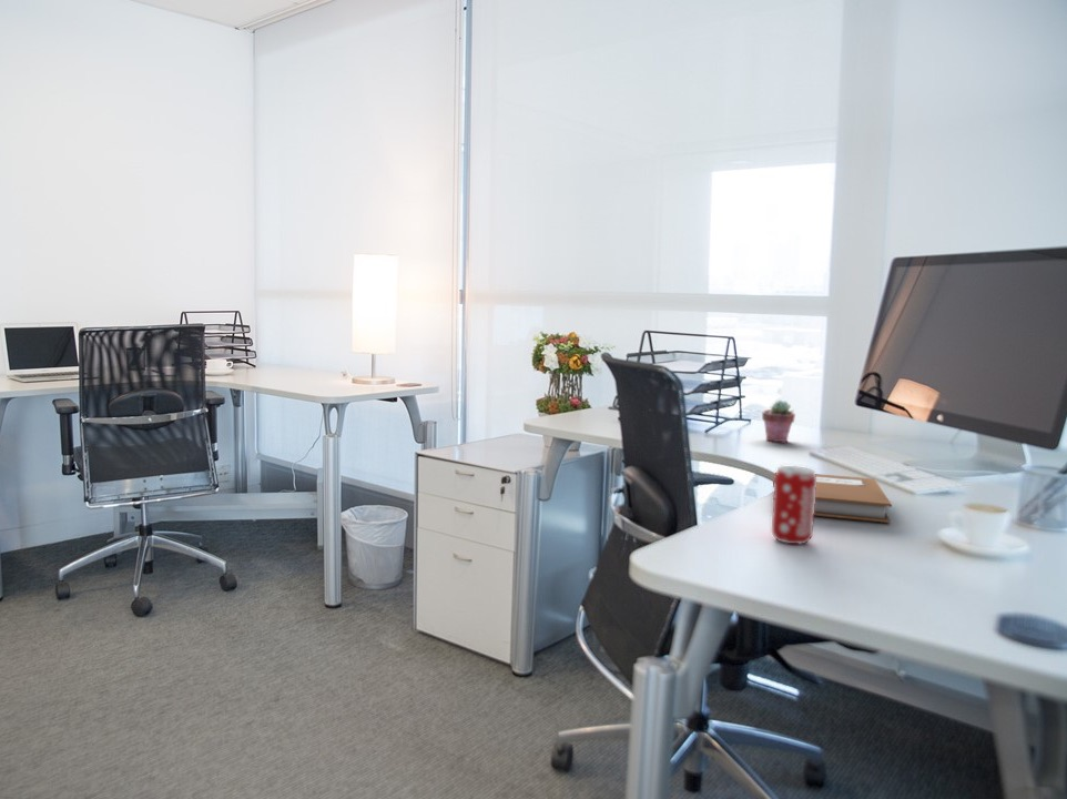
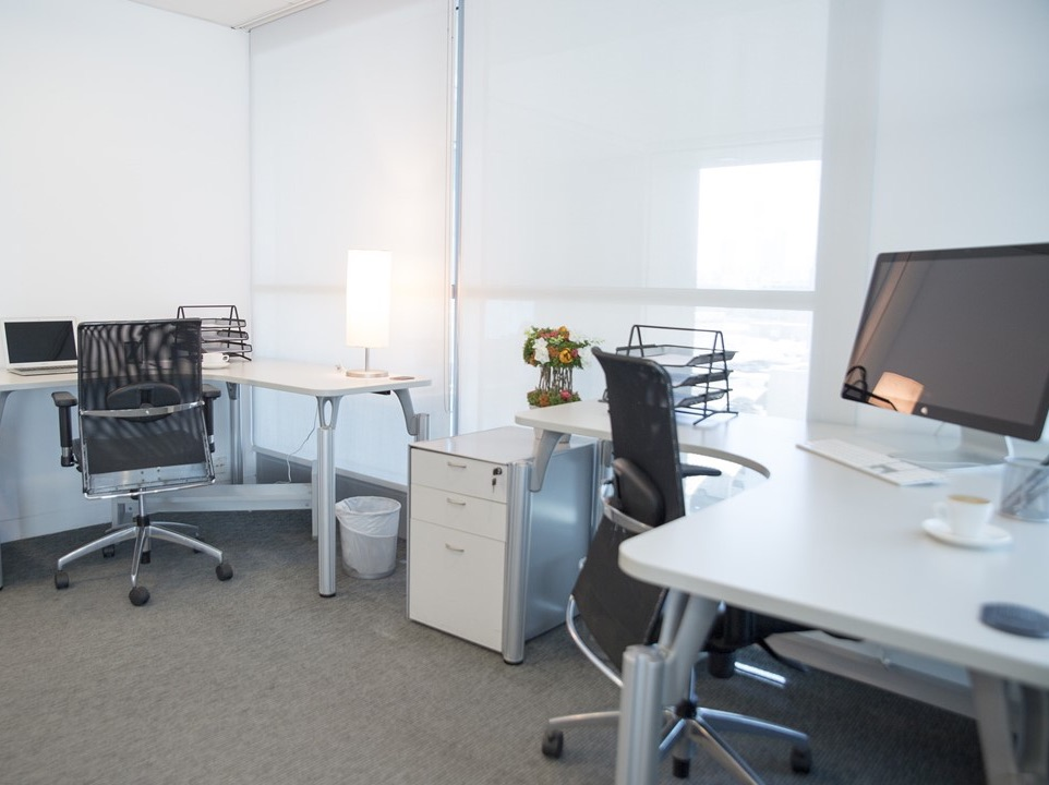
- notebook (826, 493)
- beverage can (793, 505)
- potted succulent (778, 421)
